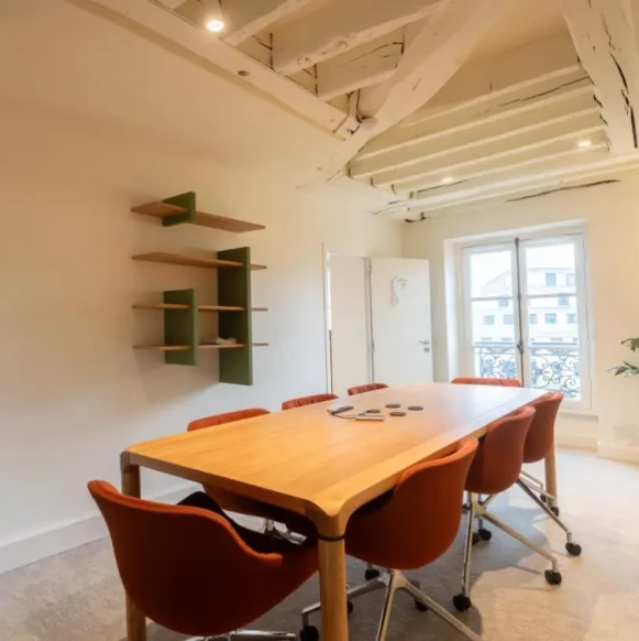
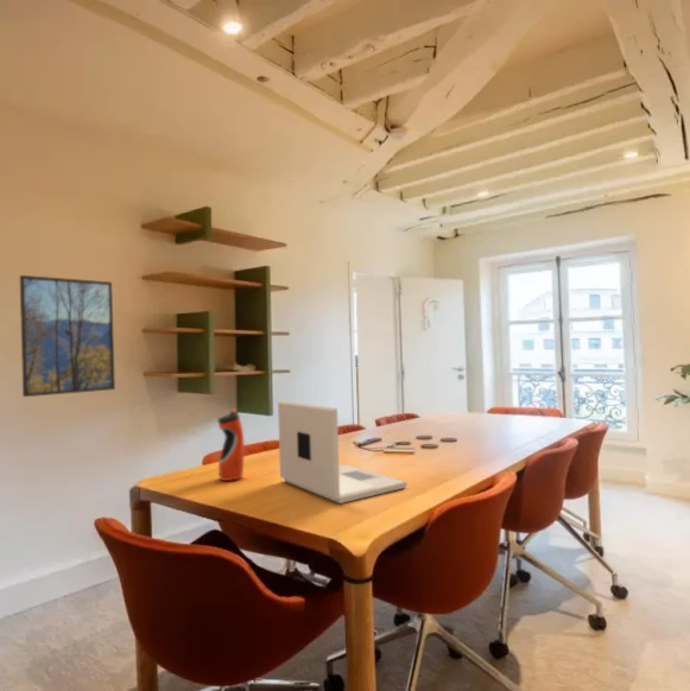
+ laptop (337, 442)
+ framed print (70, 335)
+ water bottle (230, 443)
